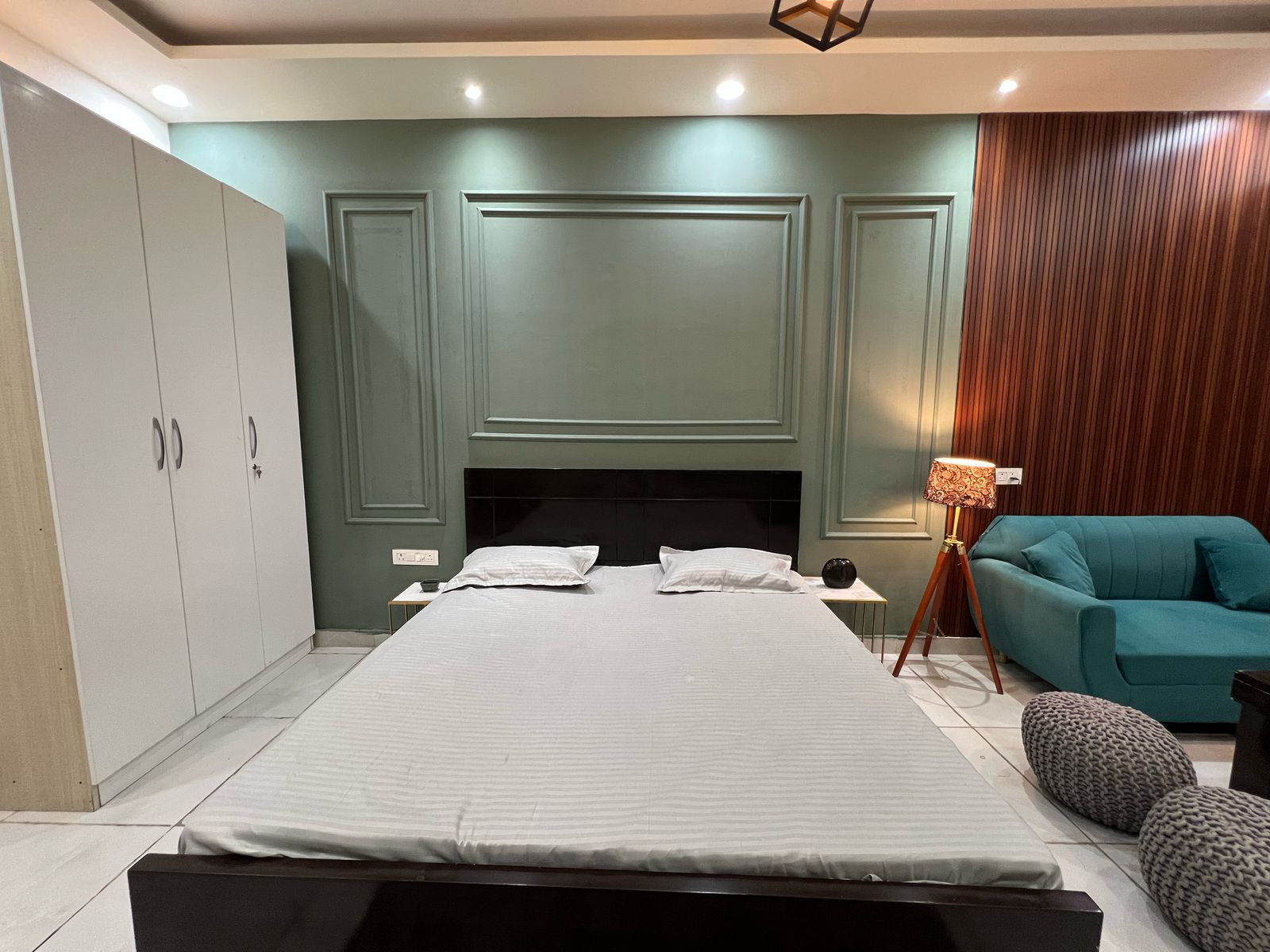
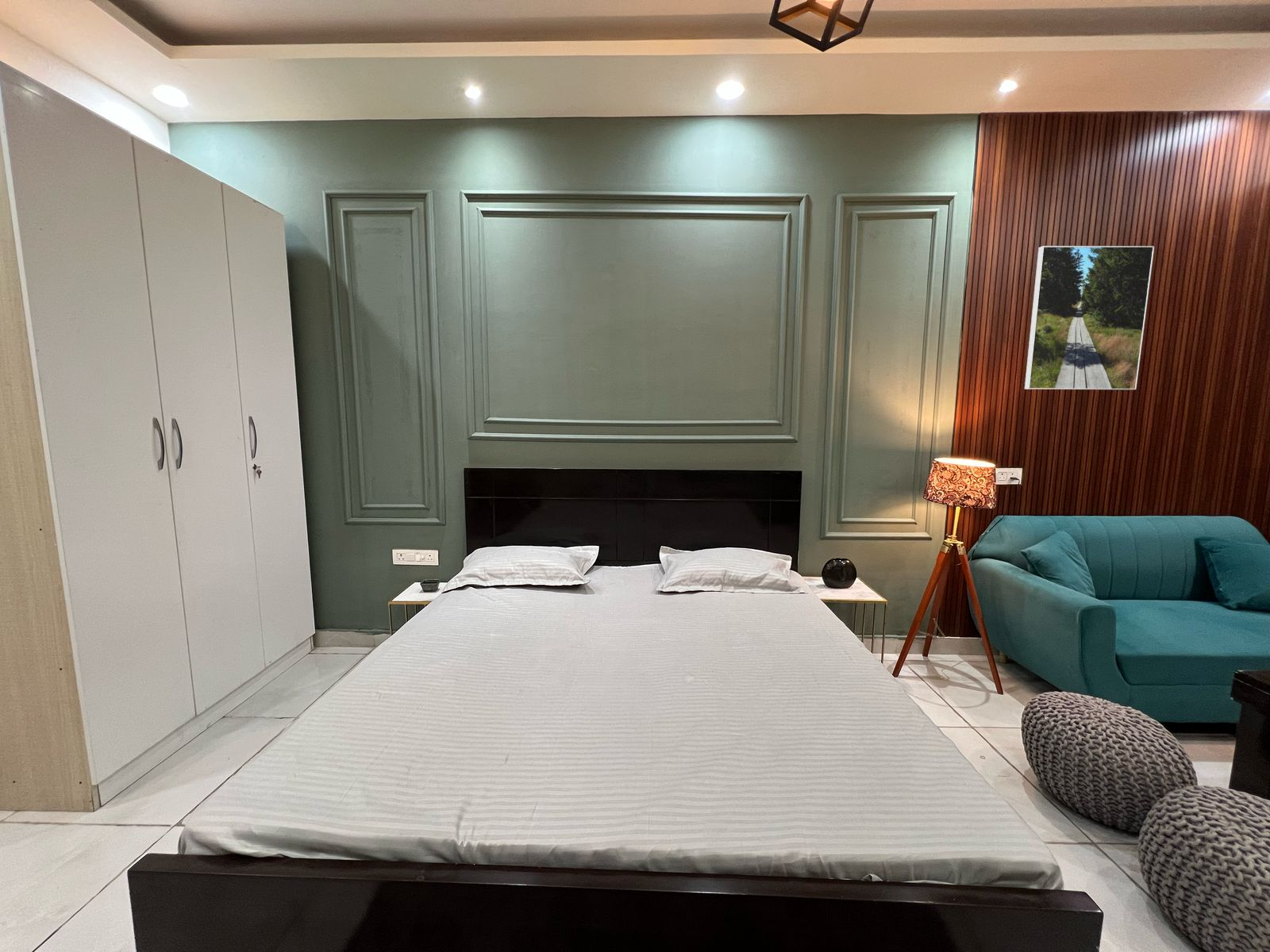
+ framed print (1087, 319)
